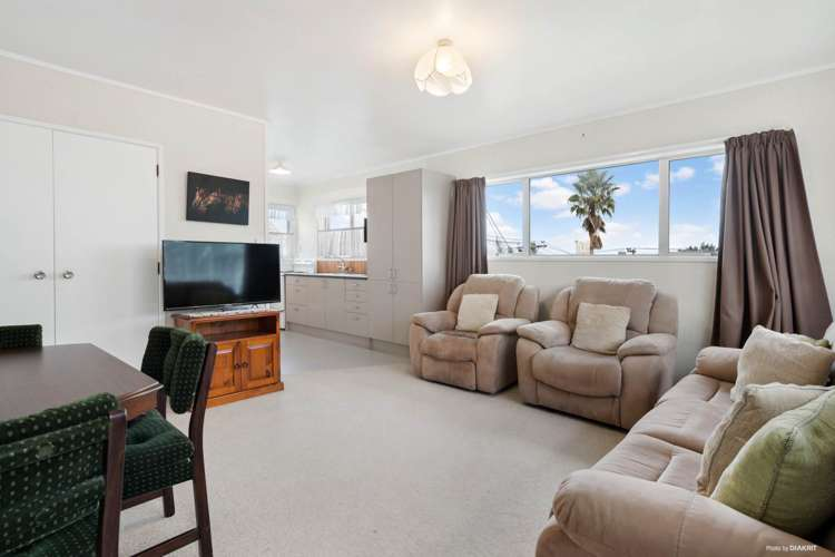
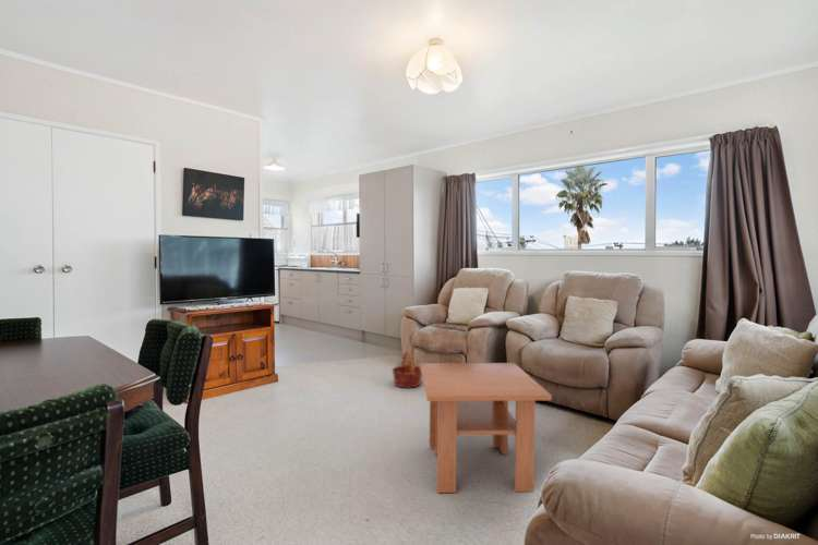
+ coffee table (476, 422)
+ basket (407, 367)
